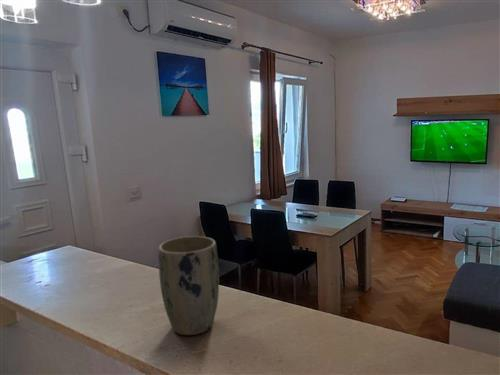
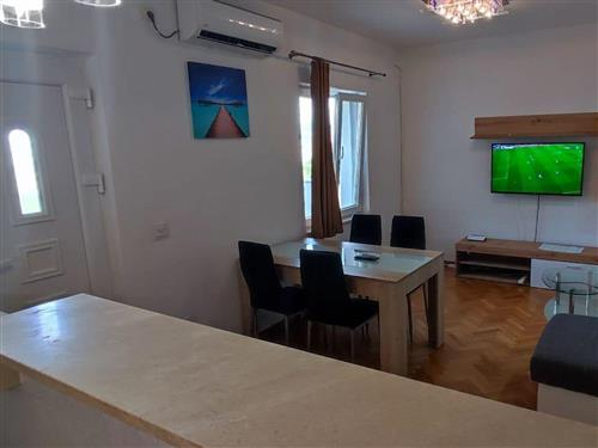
- plant pot (190, 285)
